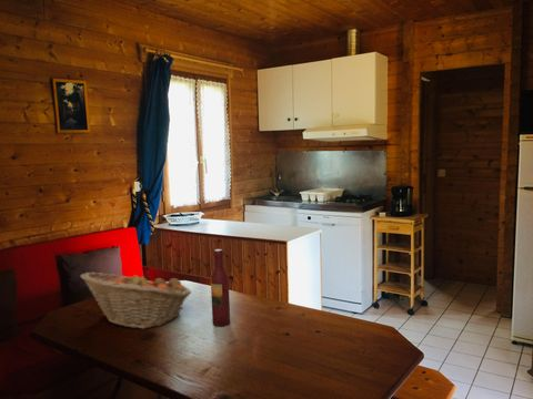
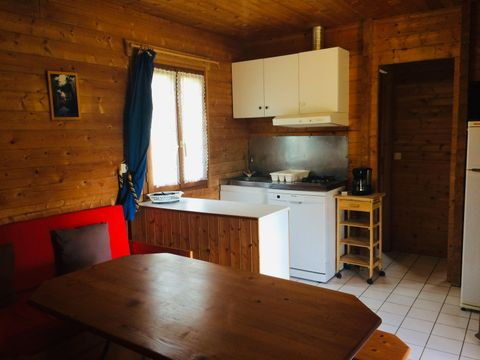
- wine bottle (220, 286)
- fruit basket (137, 293)
